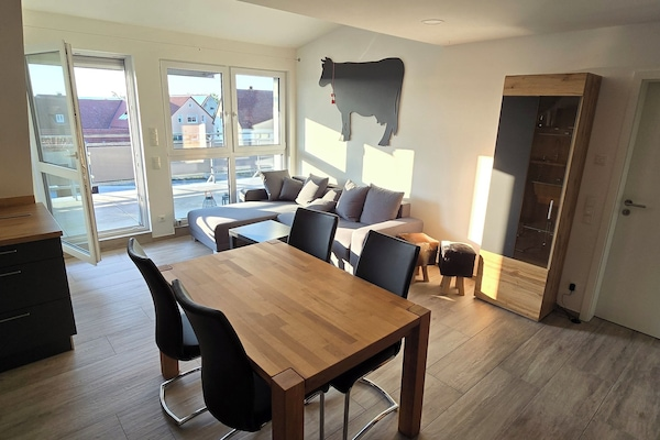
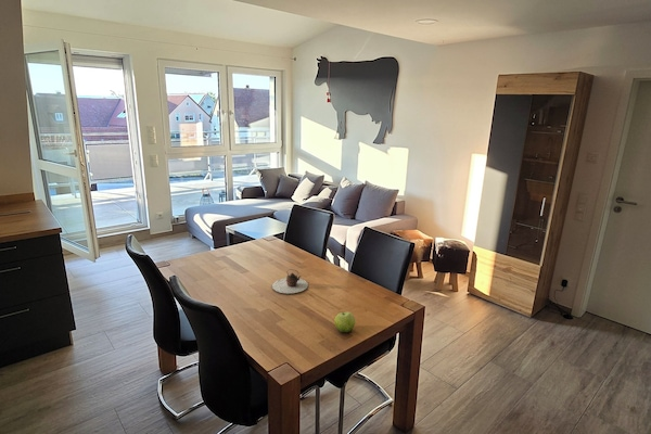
+ teapot (290, 277)
+ fruit (344, 321)
